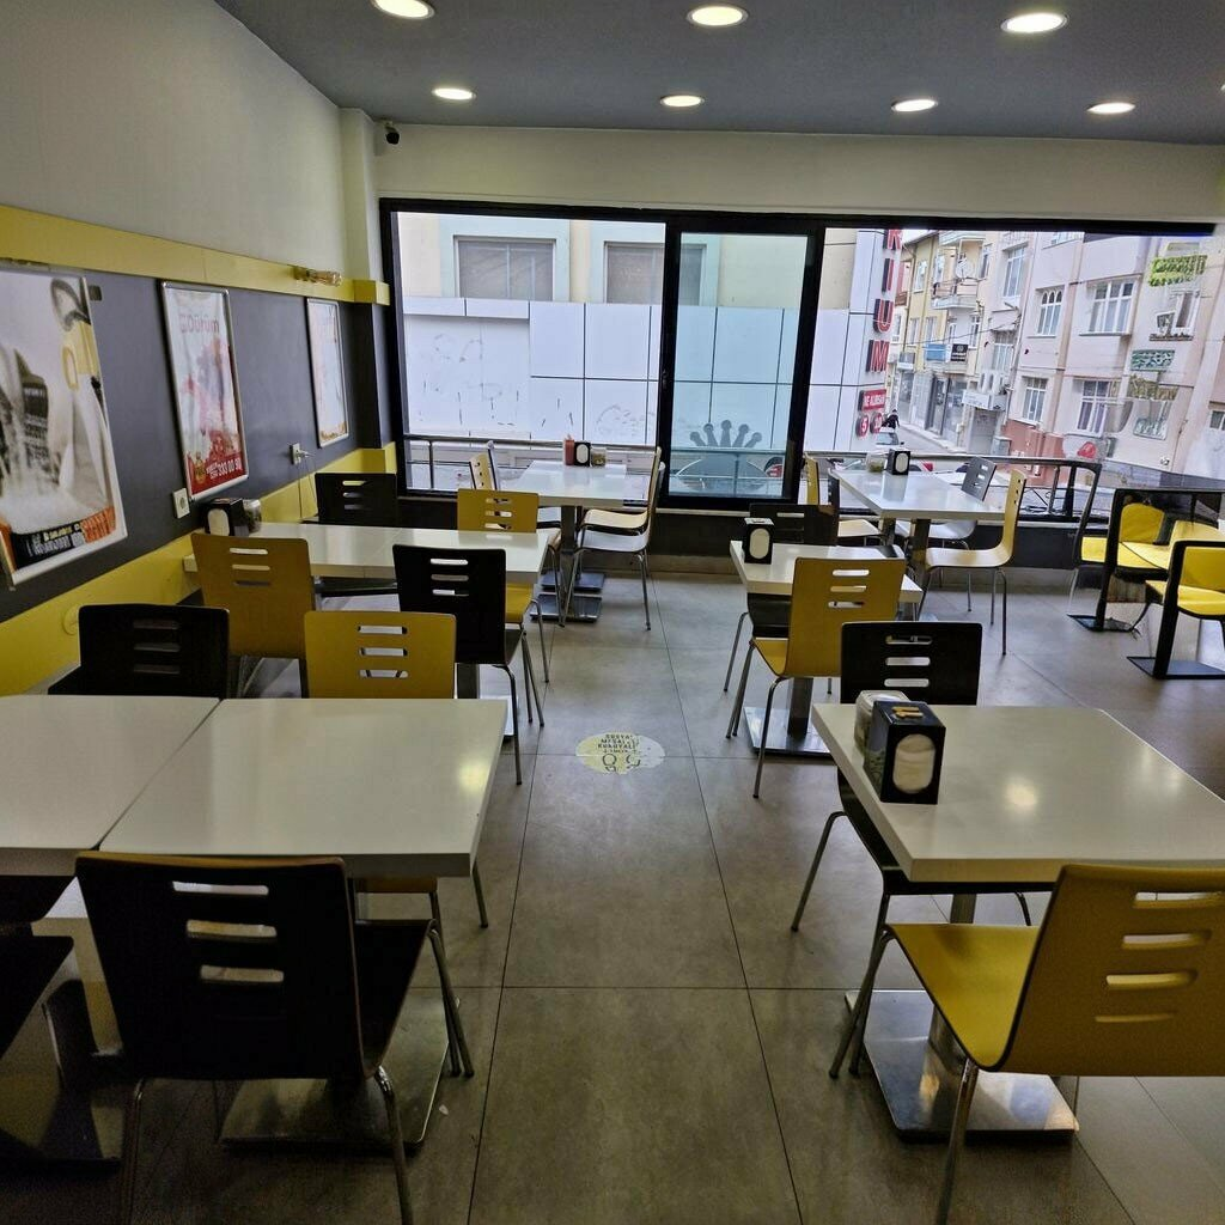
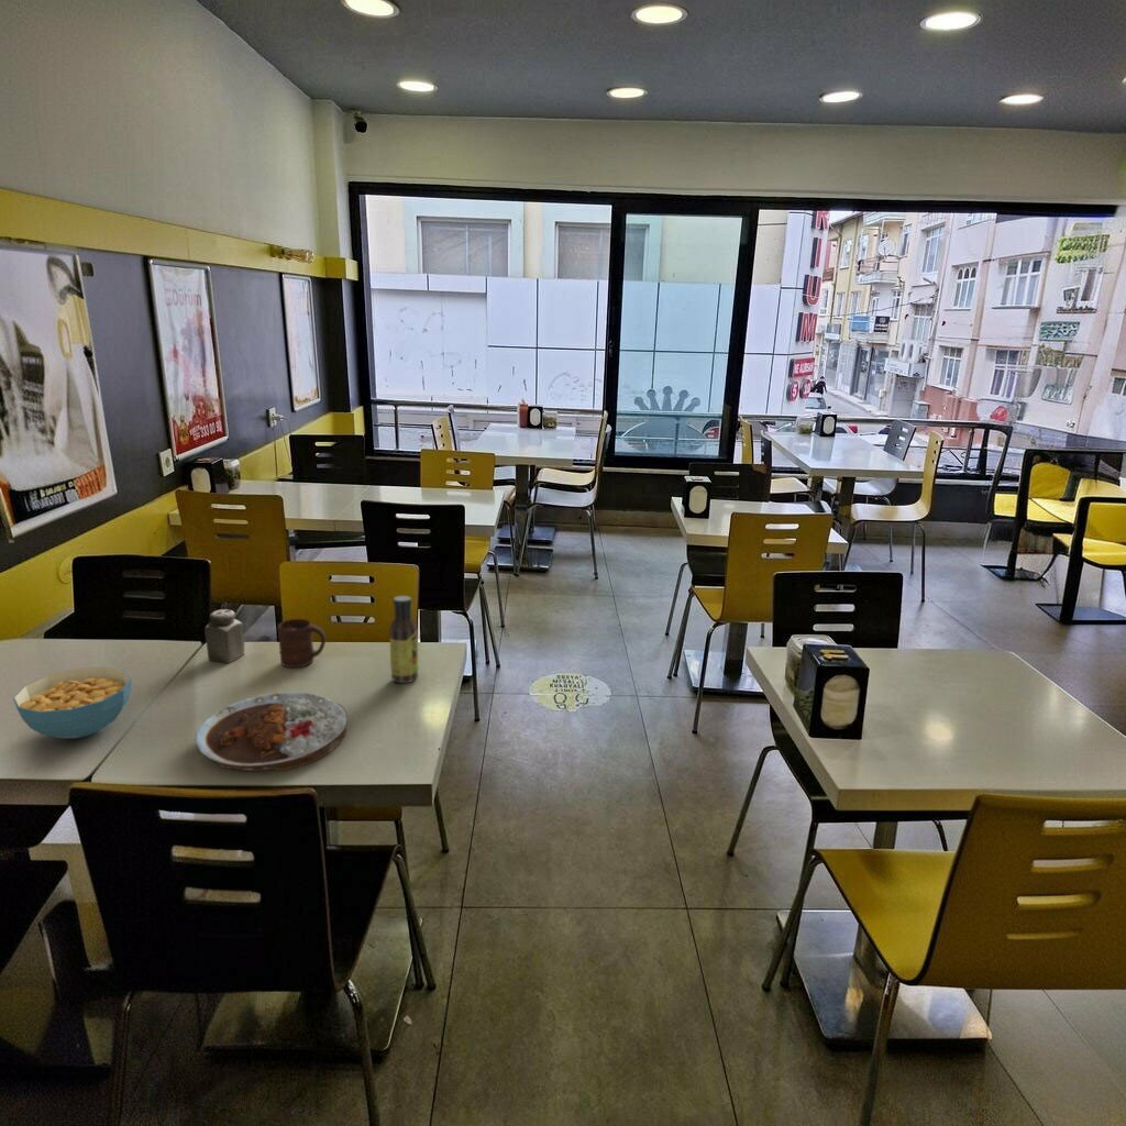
+ plate (274, 726)
+ cup (301, 642)
+ cereal bowl (77, 709)
+ sauce bottle (404, 639)
+ salt shaker (224, 634)
